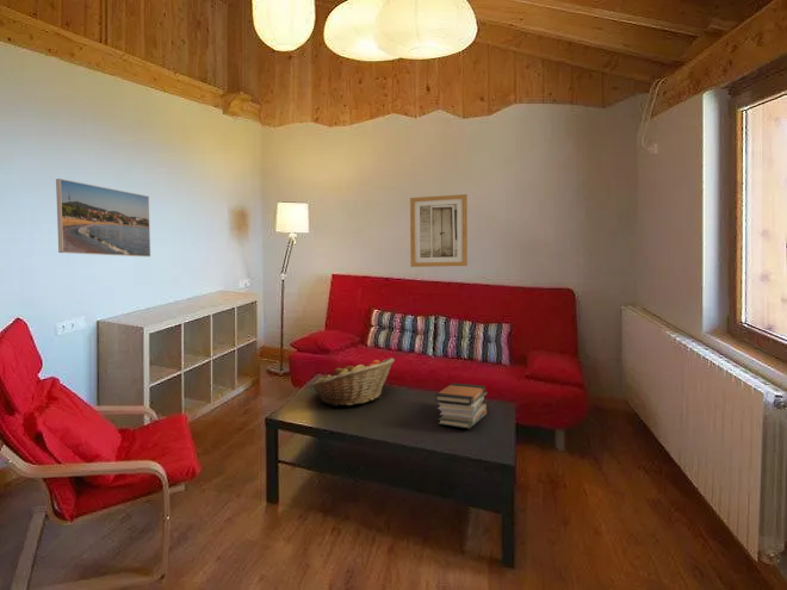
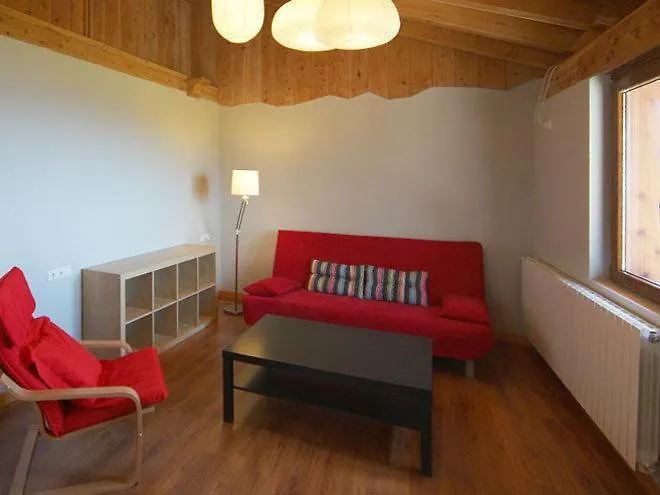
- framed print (107, 222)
- wall art (438, 231)
- book stack (461, 404)
- fruit basket (354, 378)
